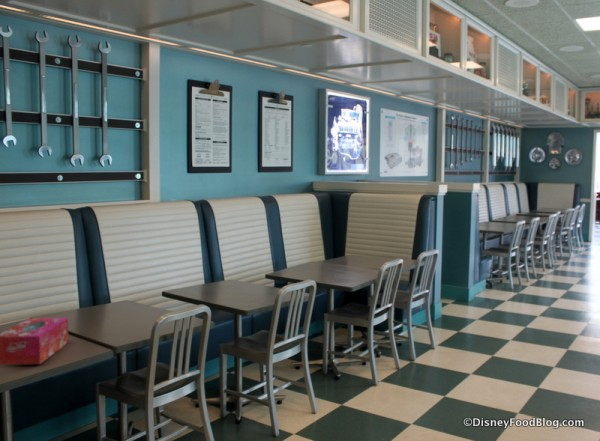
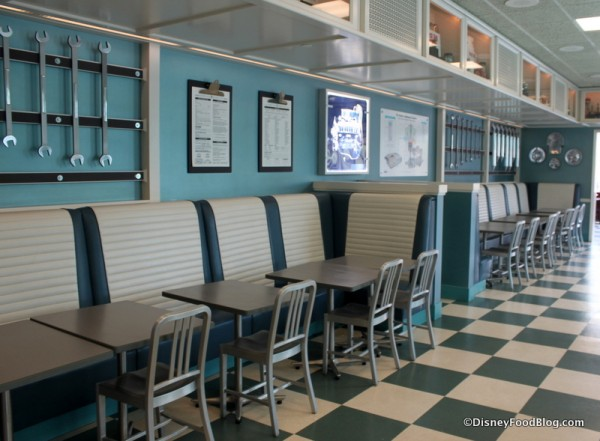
- tissue box (34, 339)
